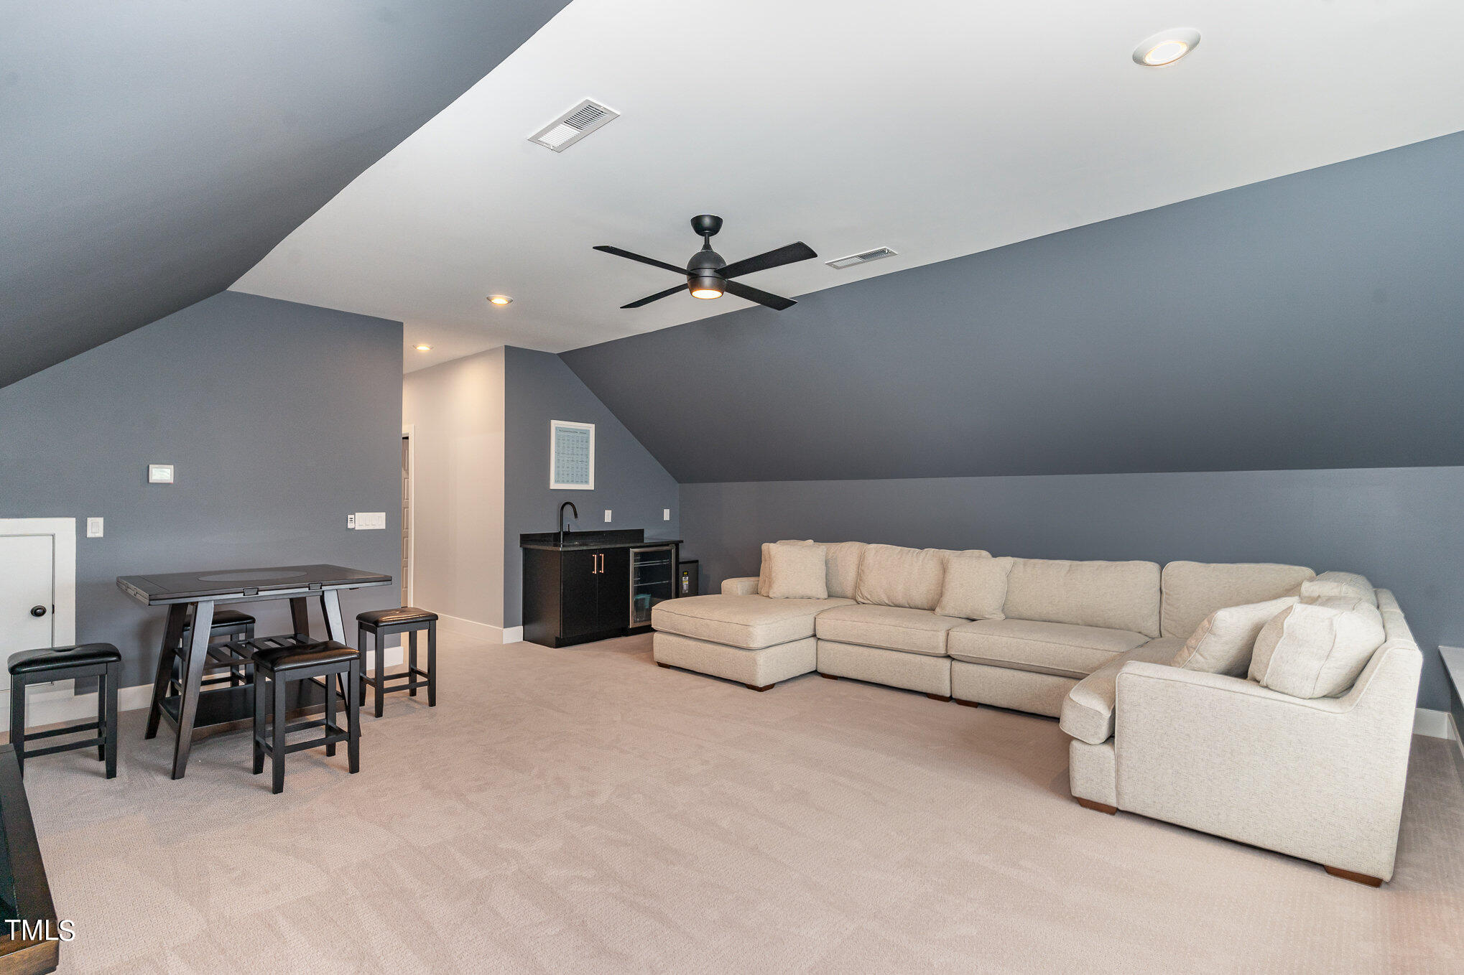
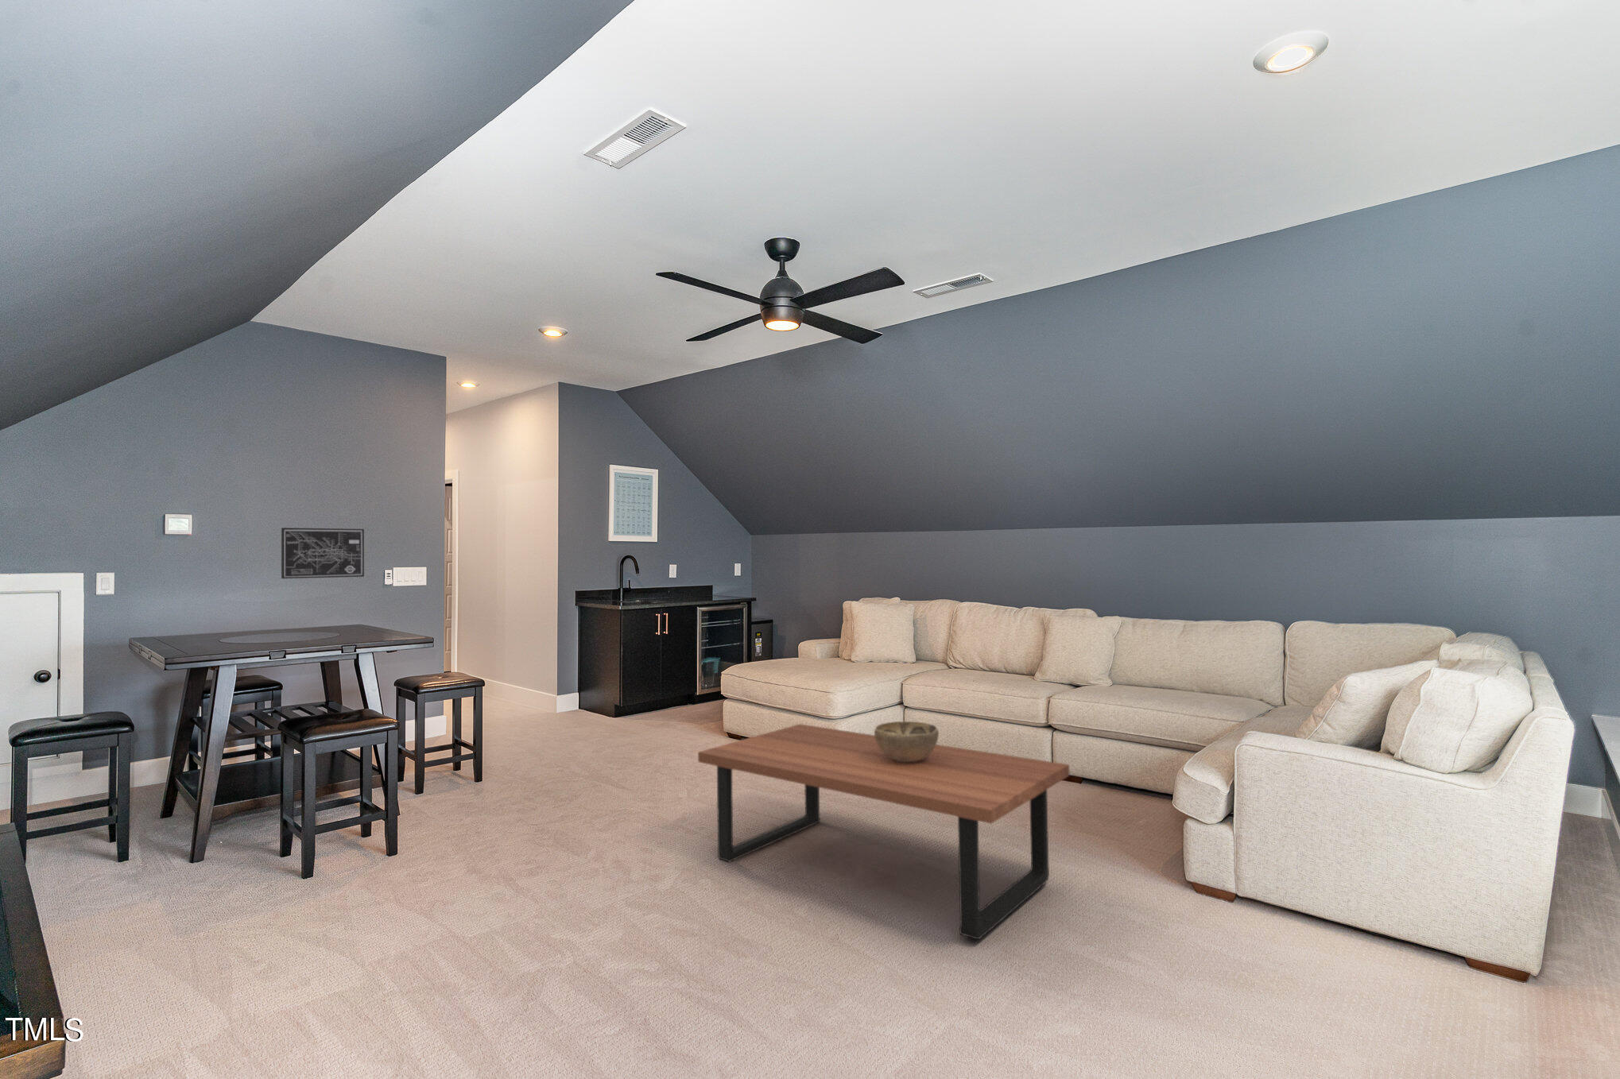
+ coffee table (880, 800)
+ decorative bowl (906, 743)
+ wall art (324, 553)
